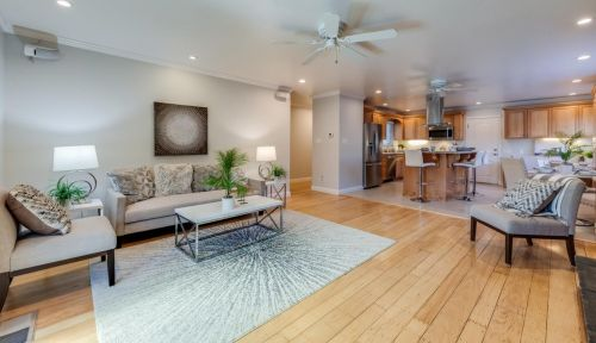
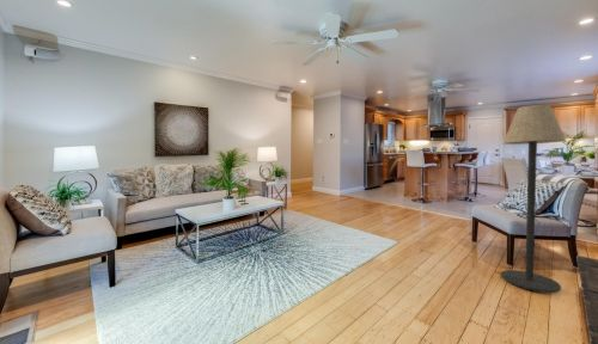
+ floor lamp (531, 195)
